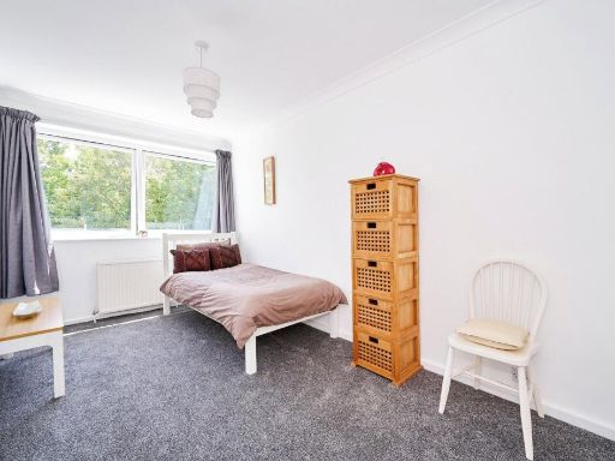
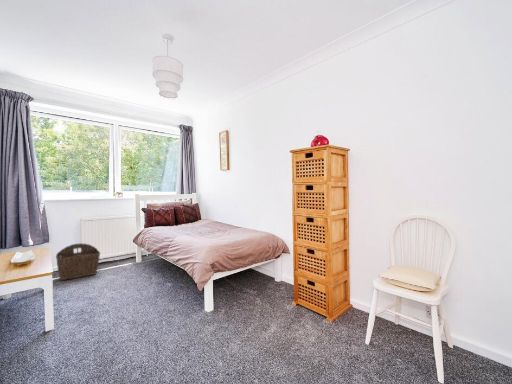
+ wicker basket (78, 260)
